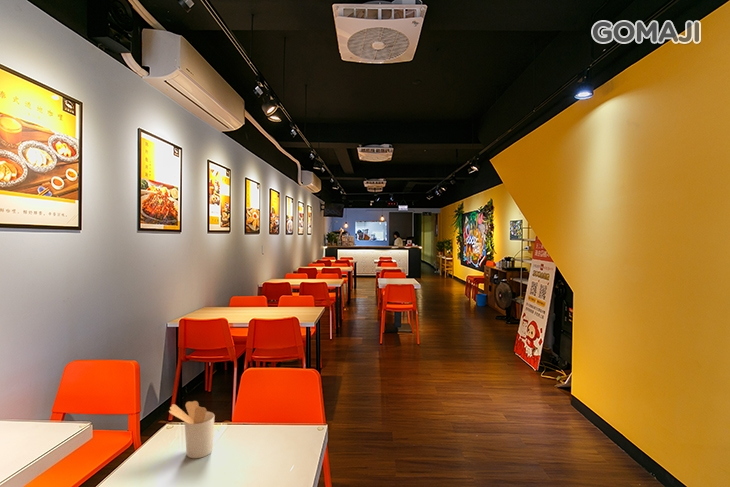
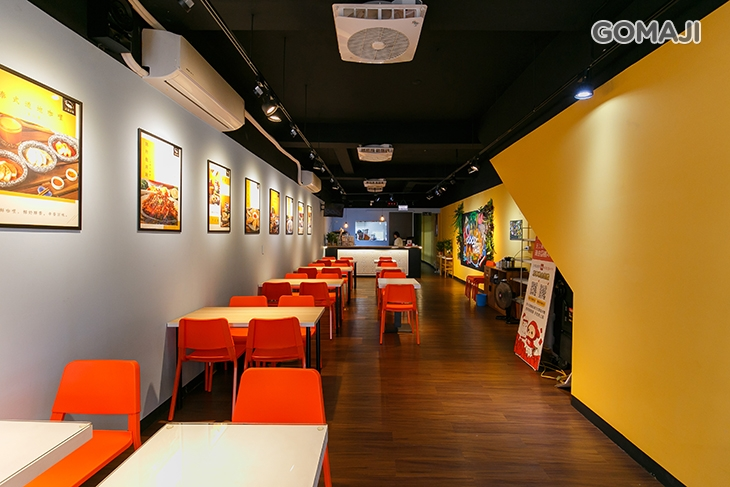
- utensil holder (191, 427)
